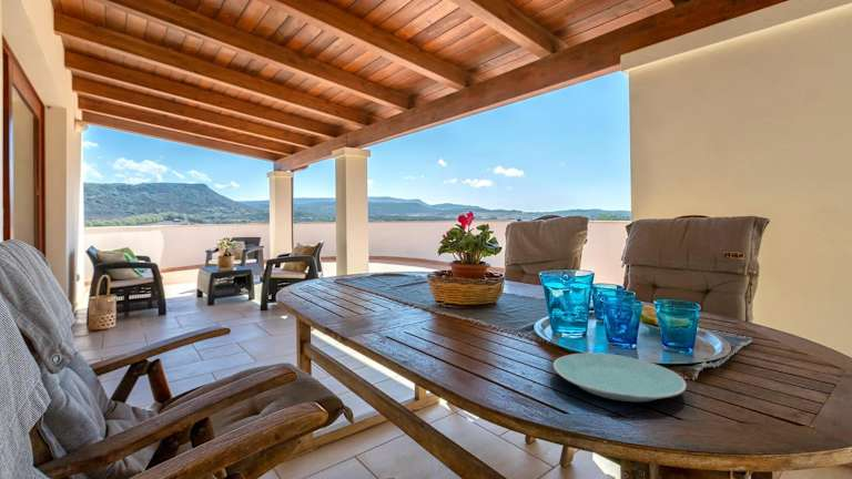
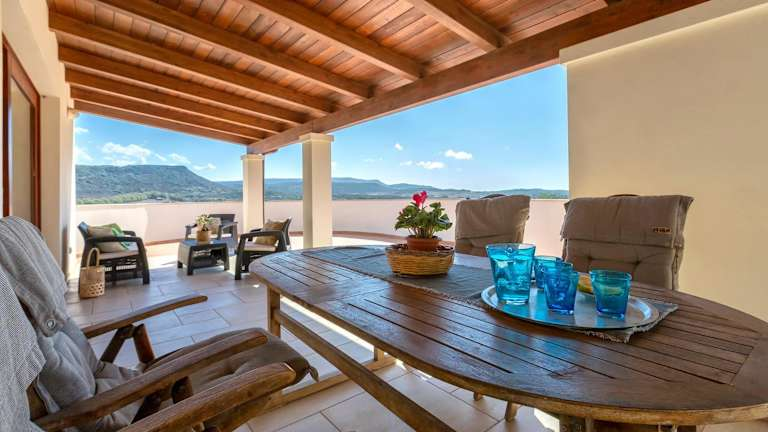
- plate (615, 377)
